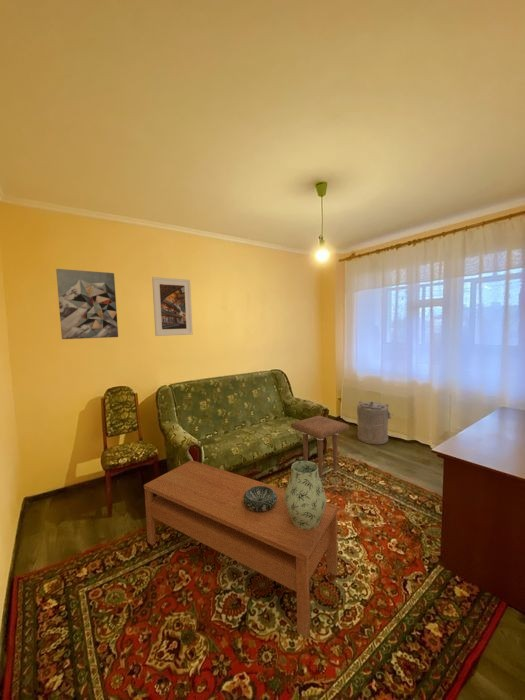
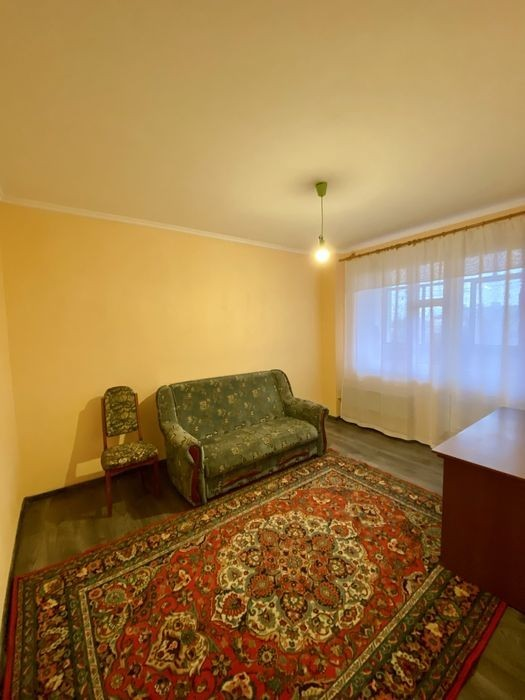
- coffee table (234, 525)
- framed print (173, 307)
- decorative bowl (260, 498)
- wall art (88, 305)
- vase (305, 493)
- laundry hamper (371, 420)
- side table (319, 447)
